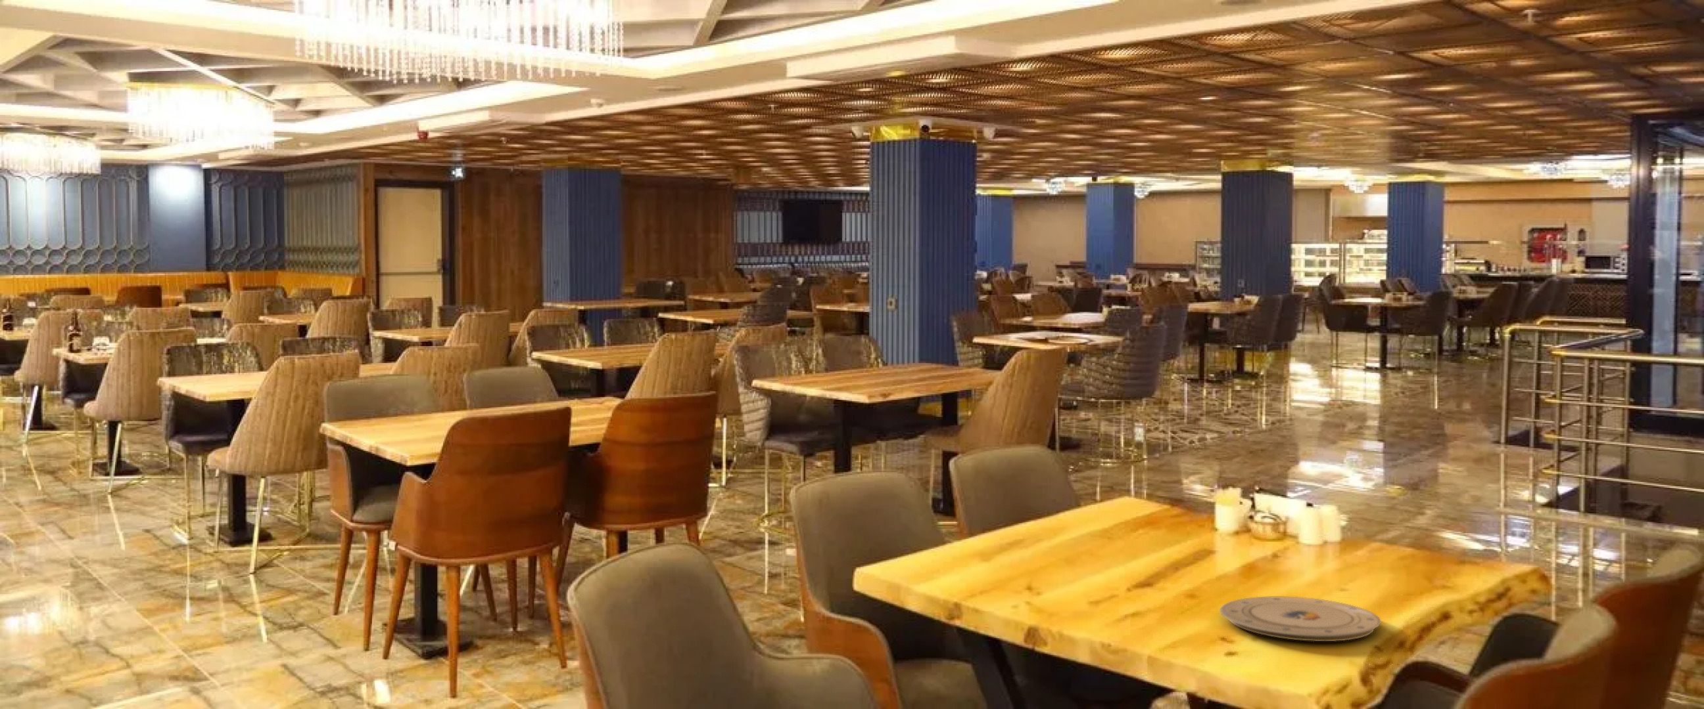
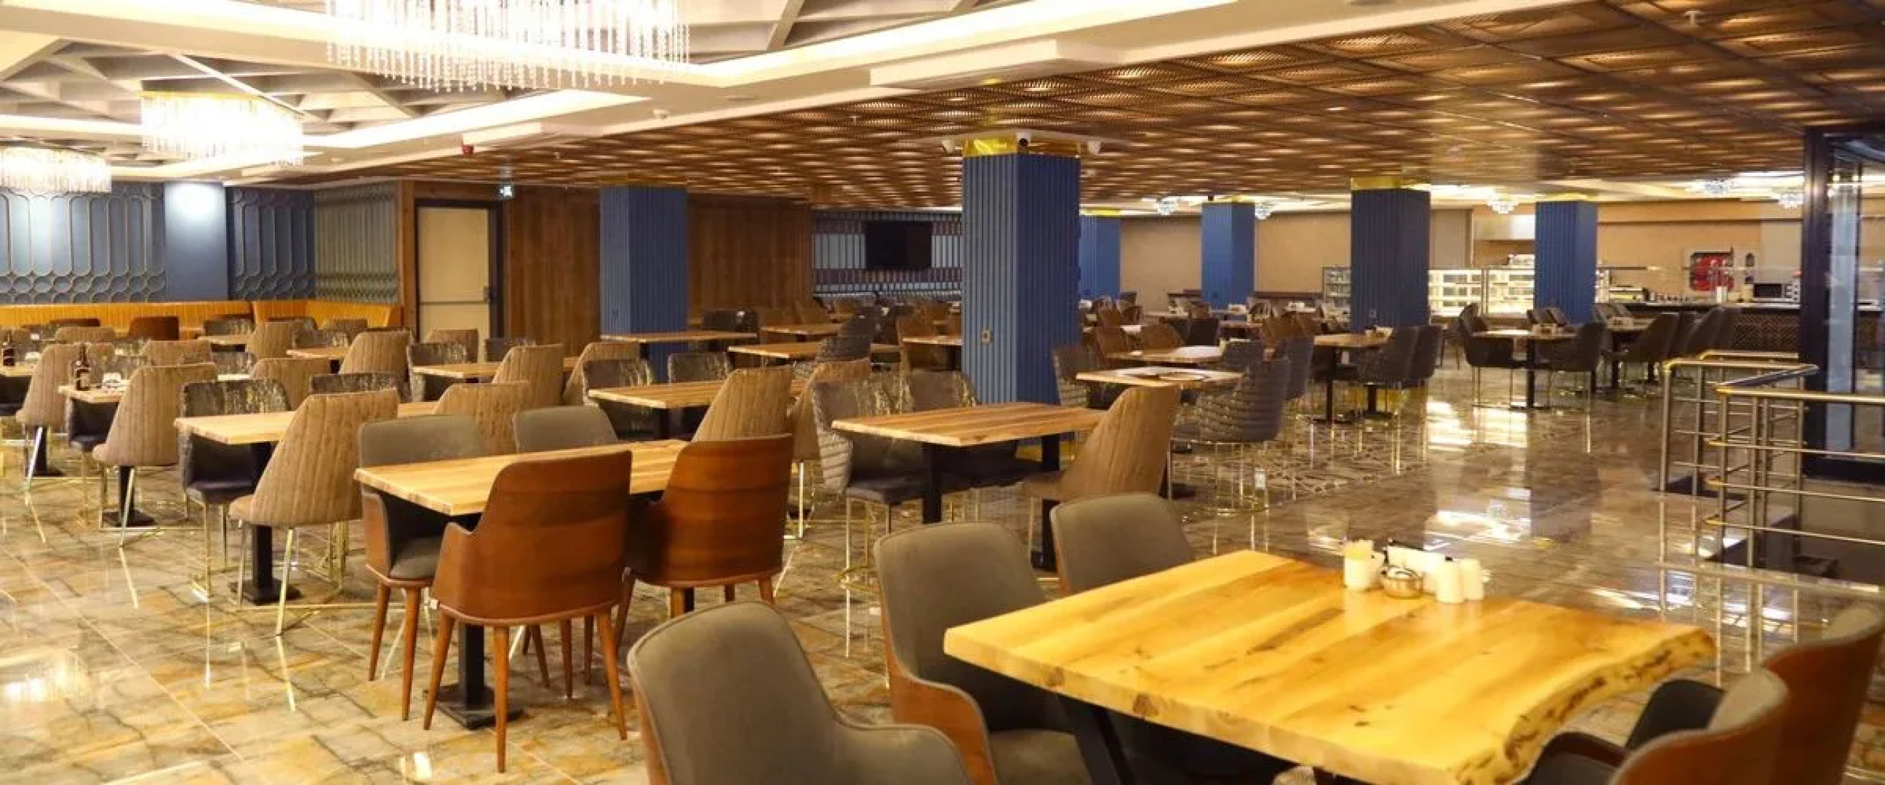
- plate (1299, 619)
